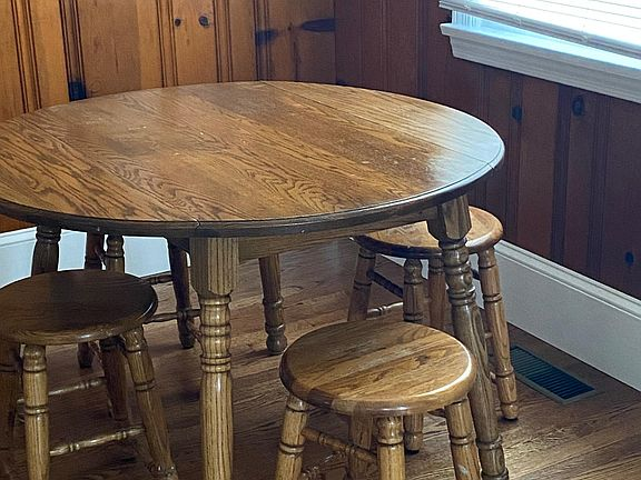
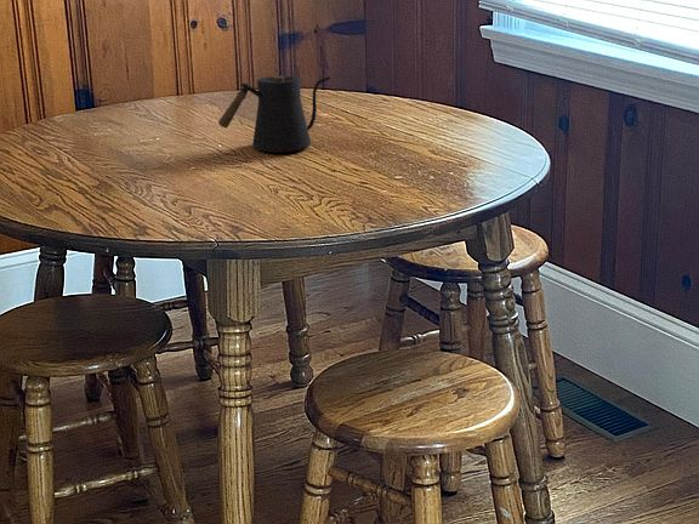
+ kettle (275, 112)
